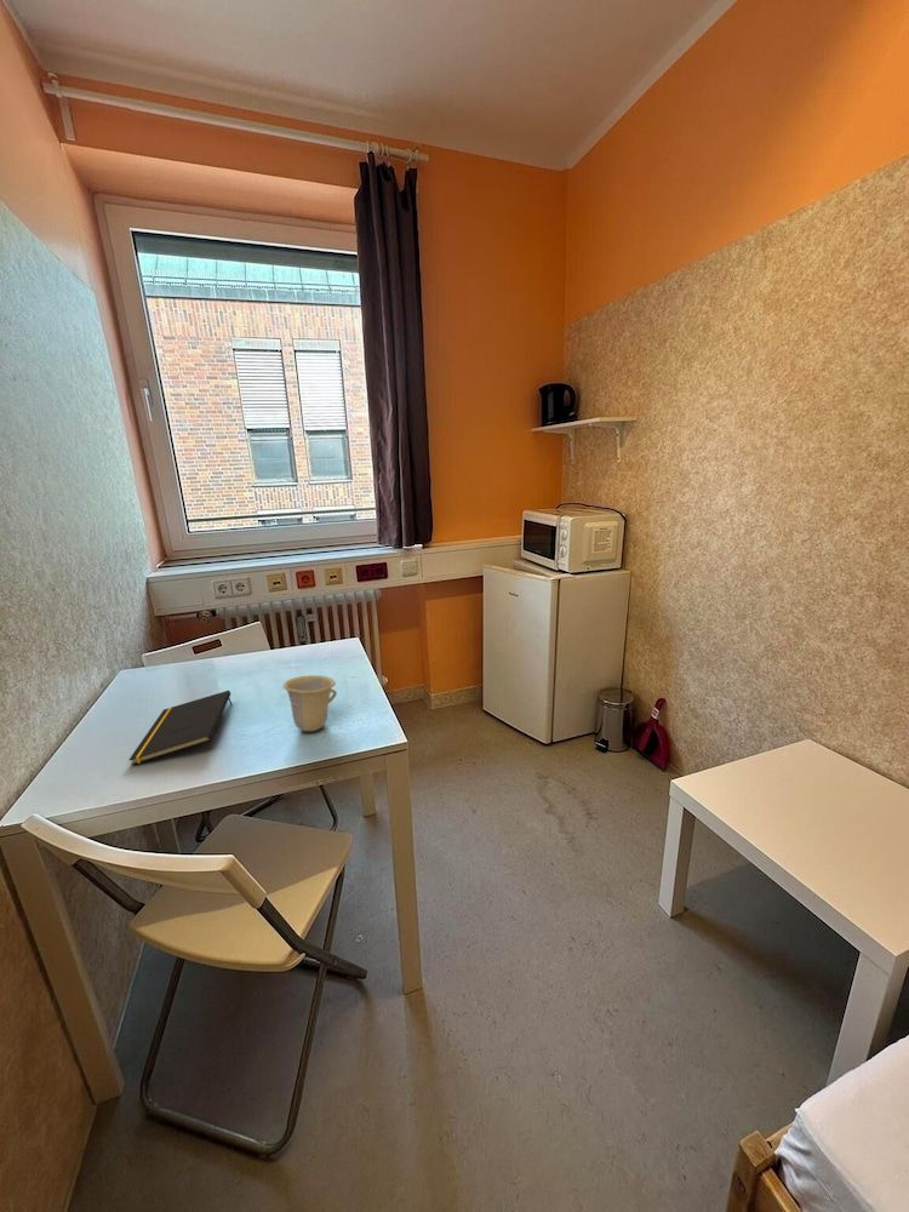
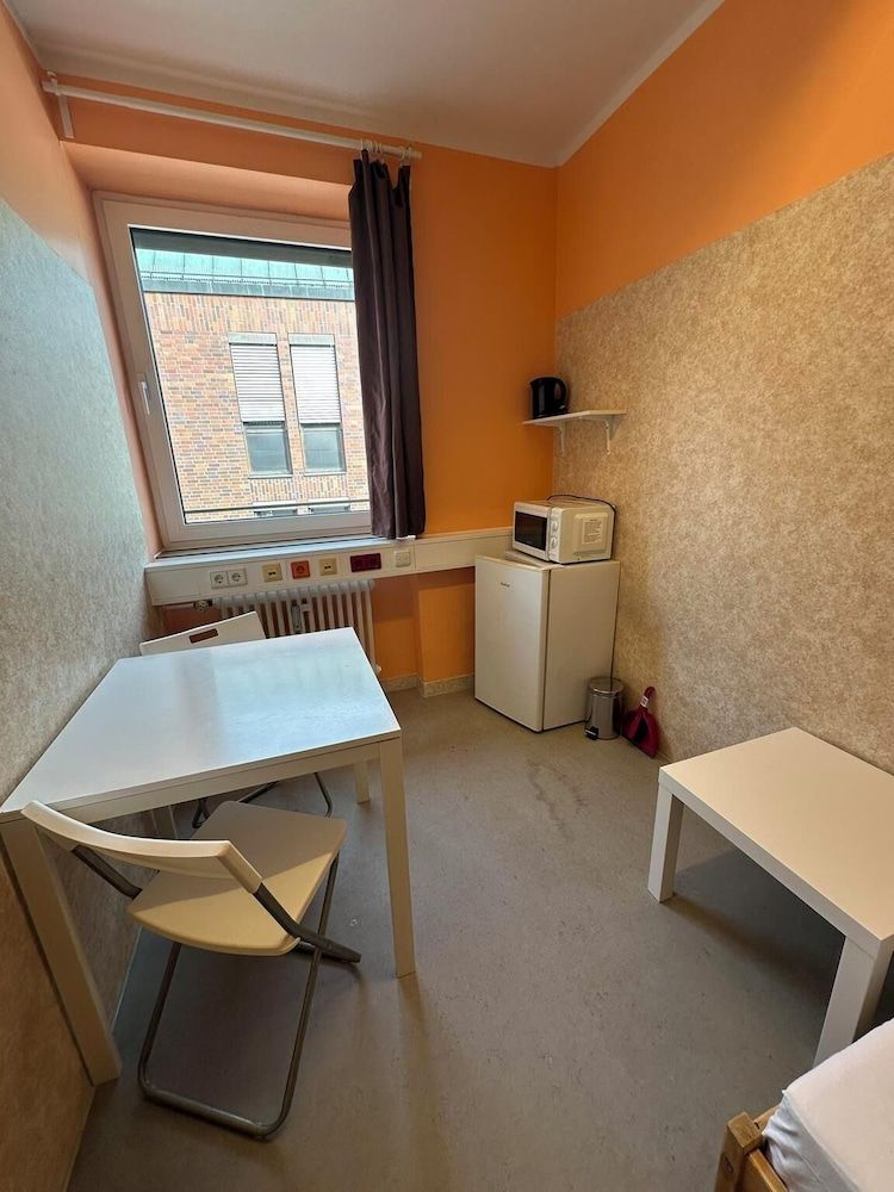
- cup (311, 703)
- notepad (184, 724)
